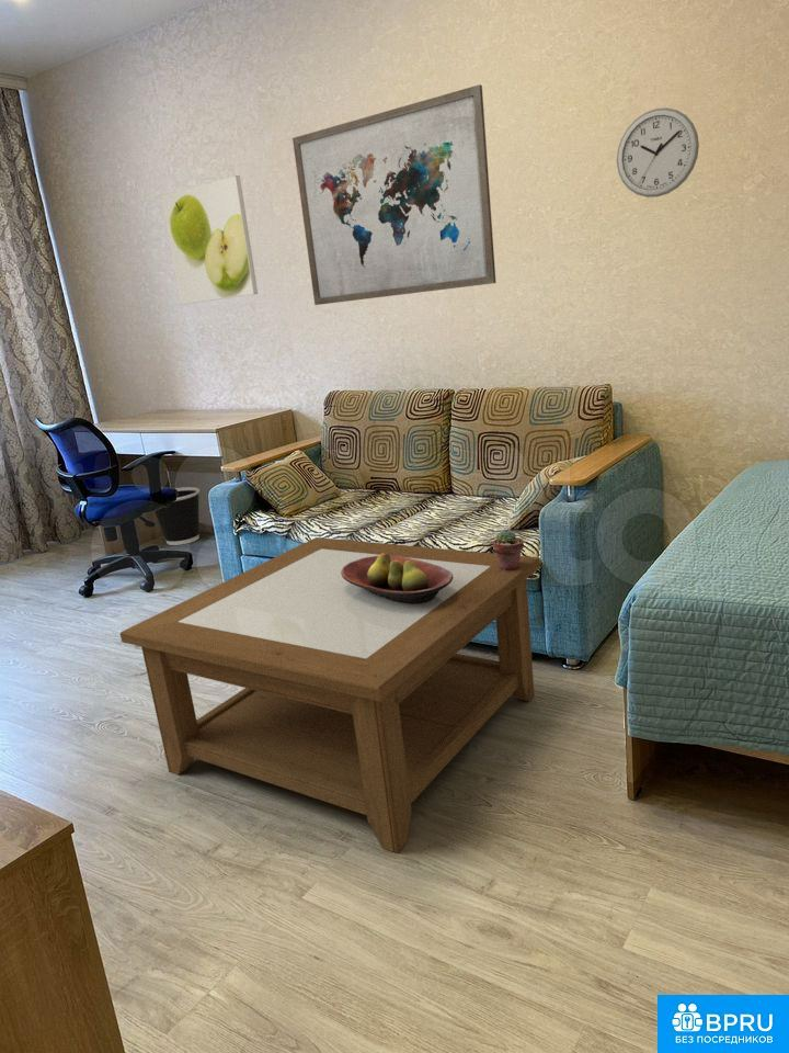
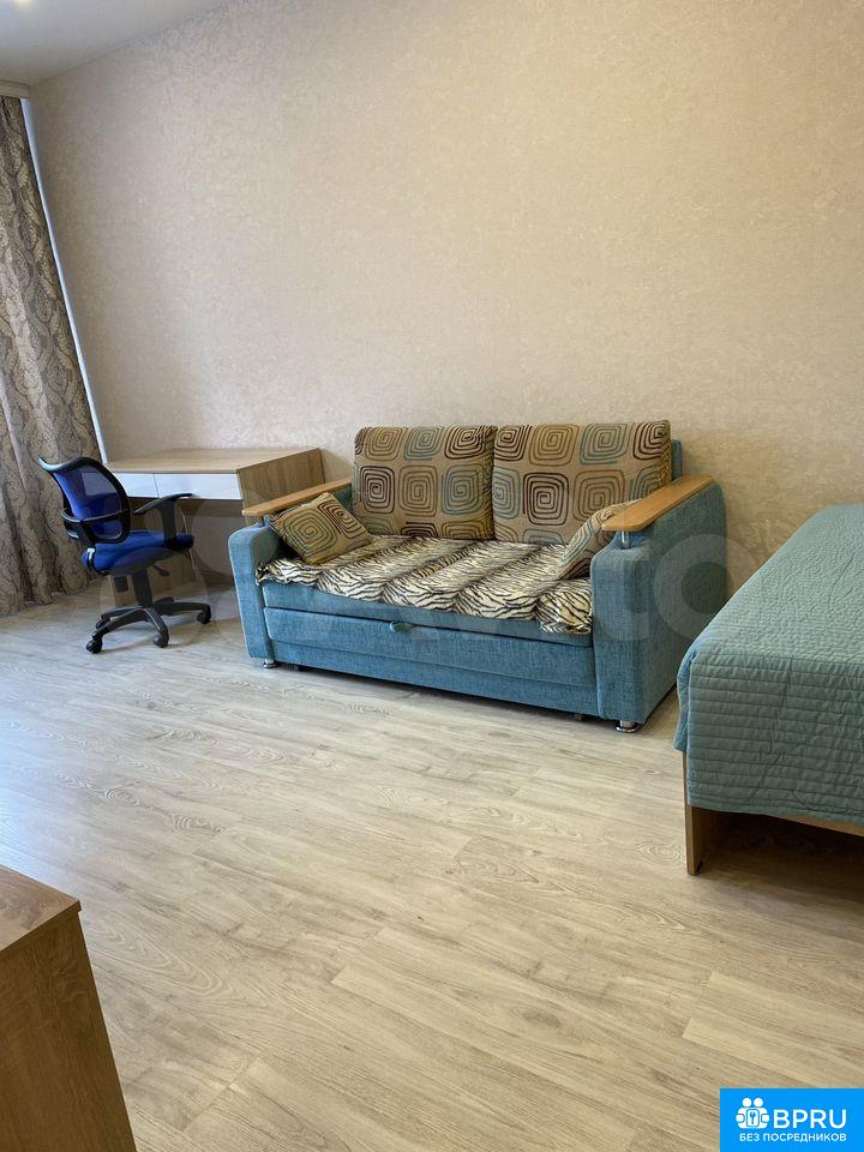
- wall clock (655, 152)
- fruit bowl (395, 574)
- coffee table (348, 664)
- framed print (208, 244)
- wastebasket (178, 517)
- wall art (389, 206)
- potted succulent (508, 547)
